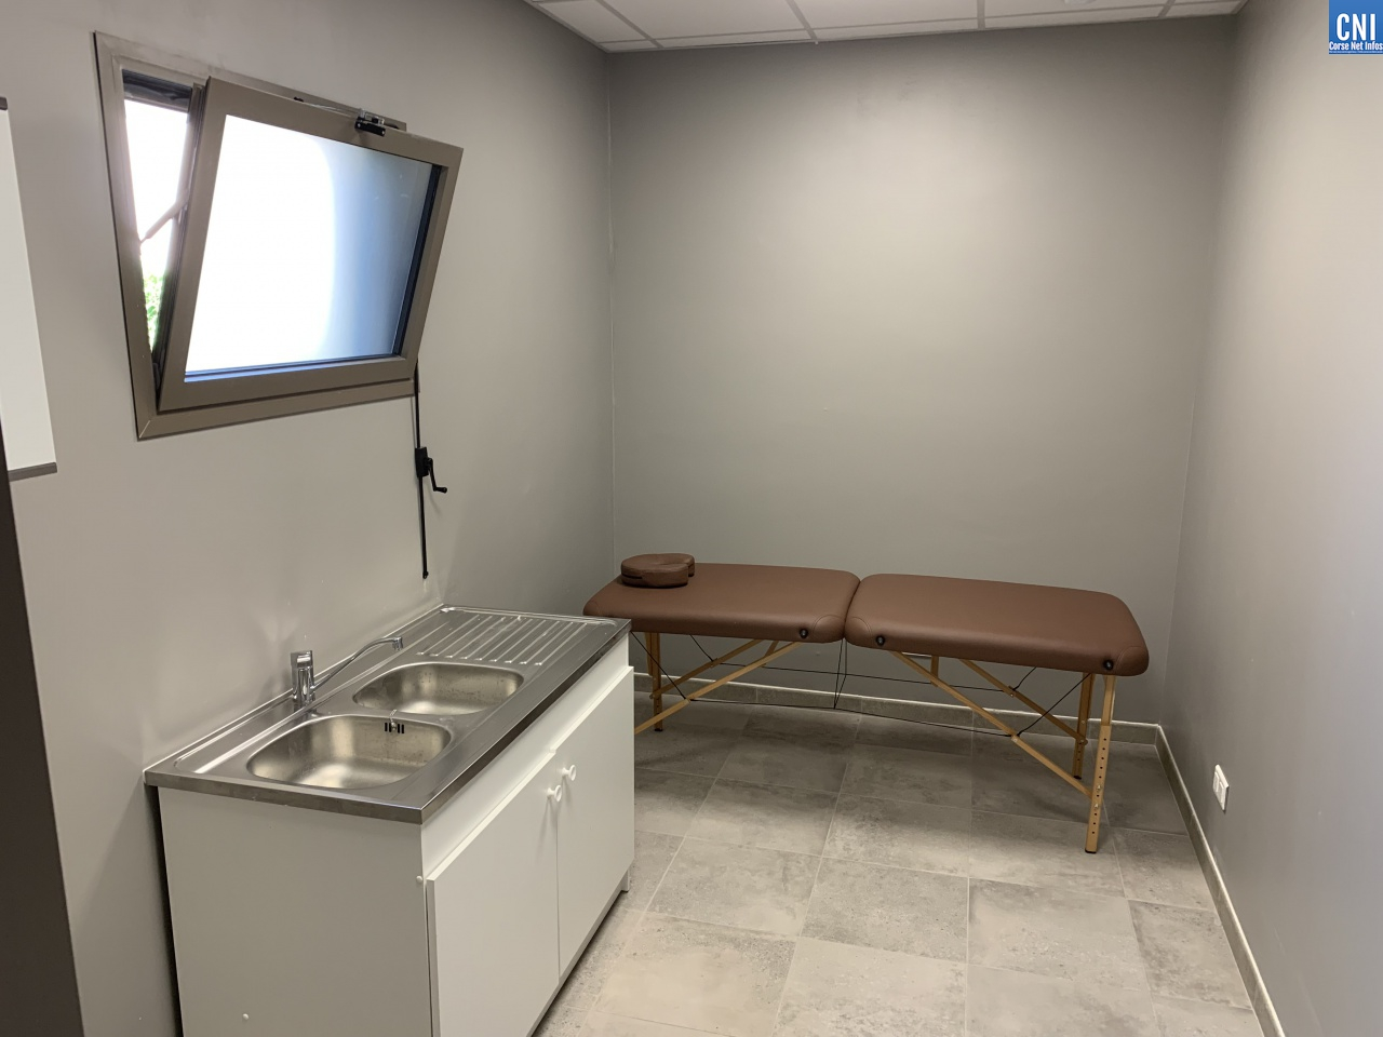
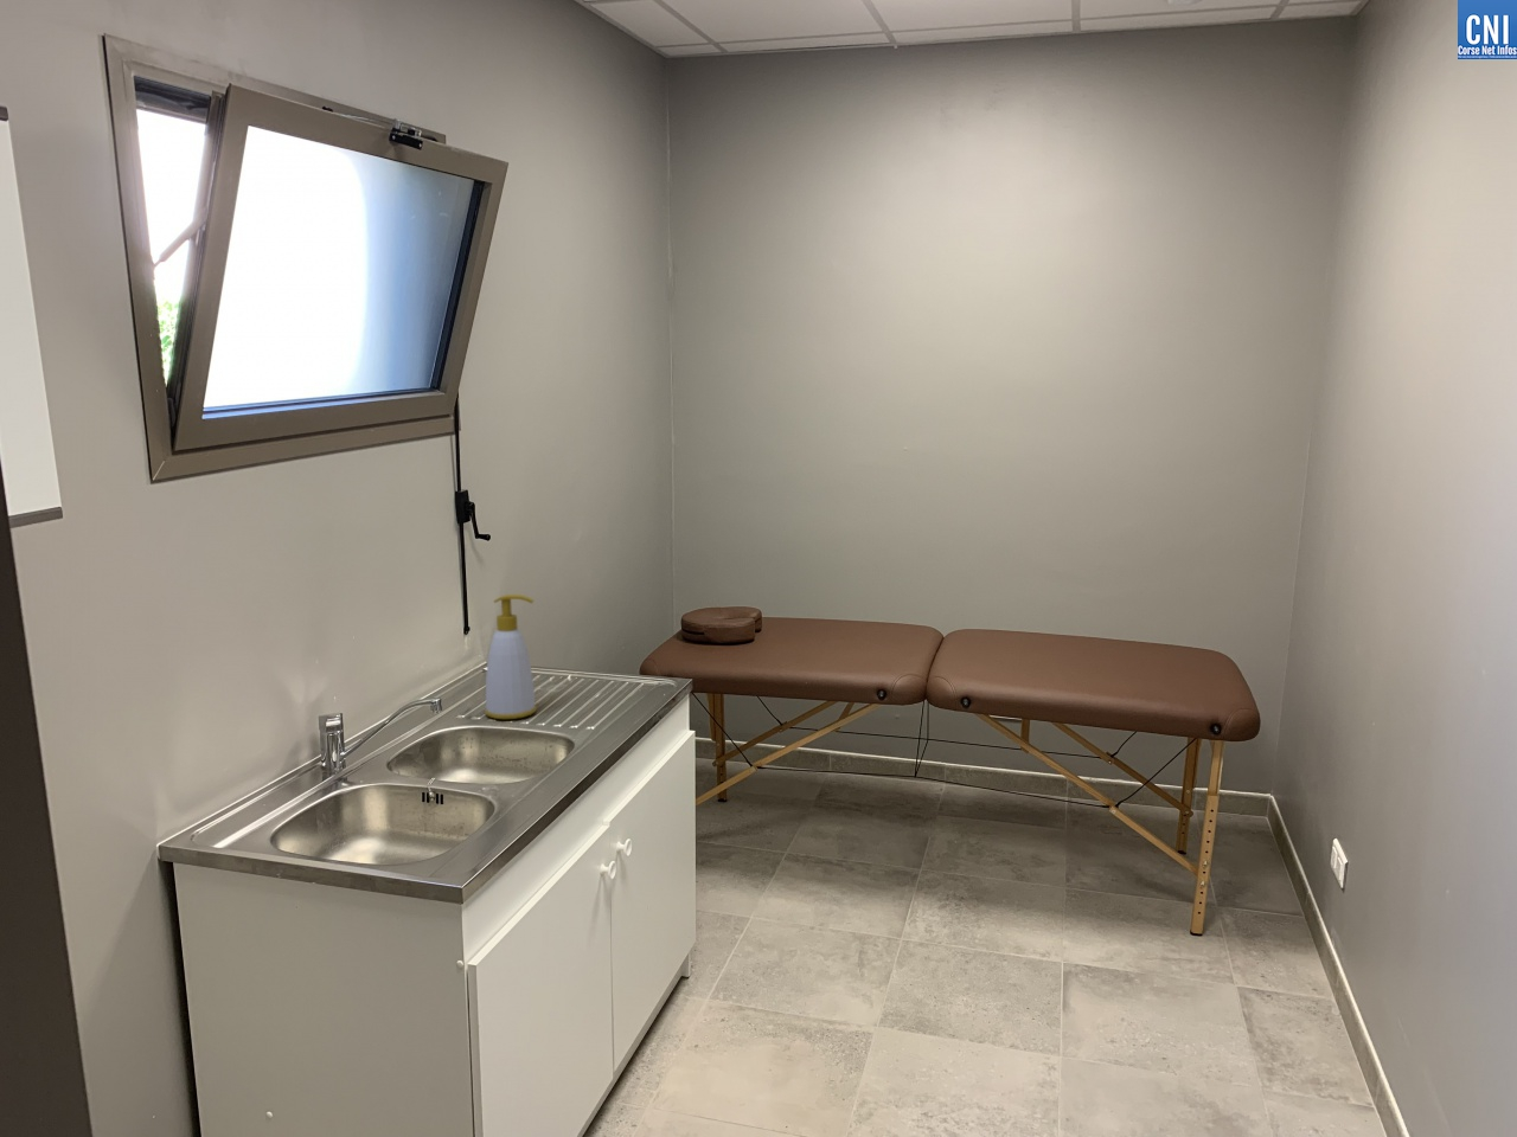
+ soap bottle (509, 653)
